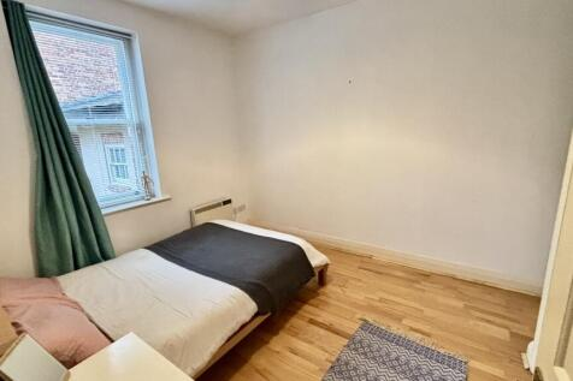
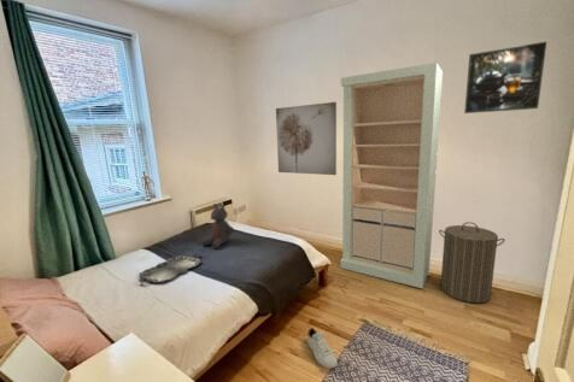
+ serving tray (171, 268)
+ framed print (502, 80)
+ wall art (304, 140)
+ laundry hamper (468, 257)
+ shoe (320, 346)
+ storage cabinet (387, 178)
+ teddy bear (216, 224)
